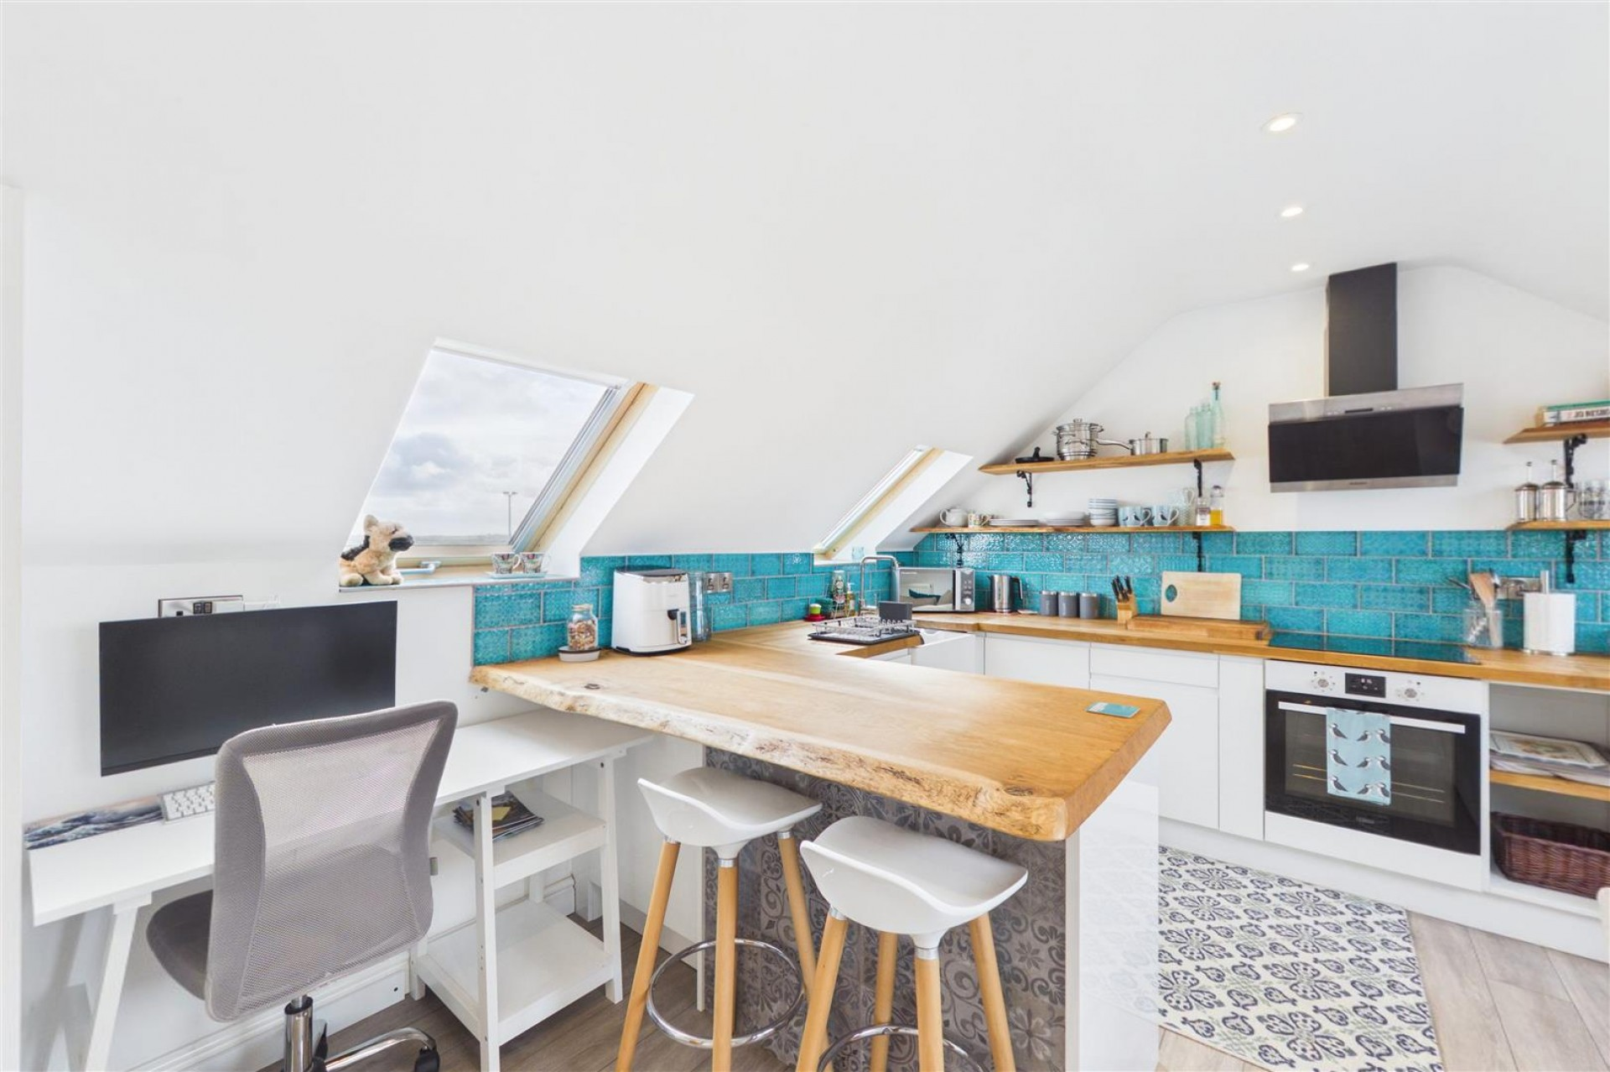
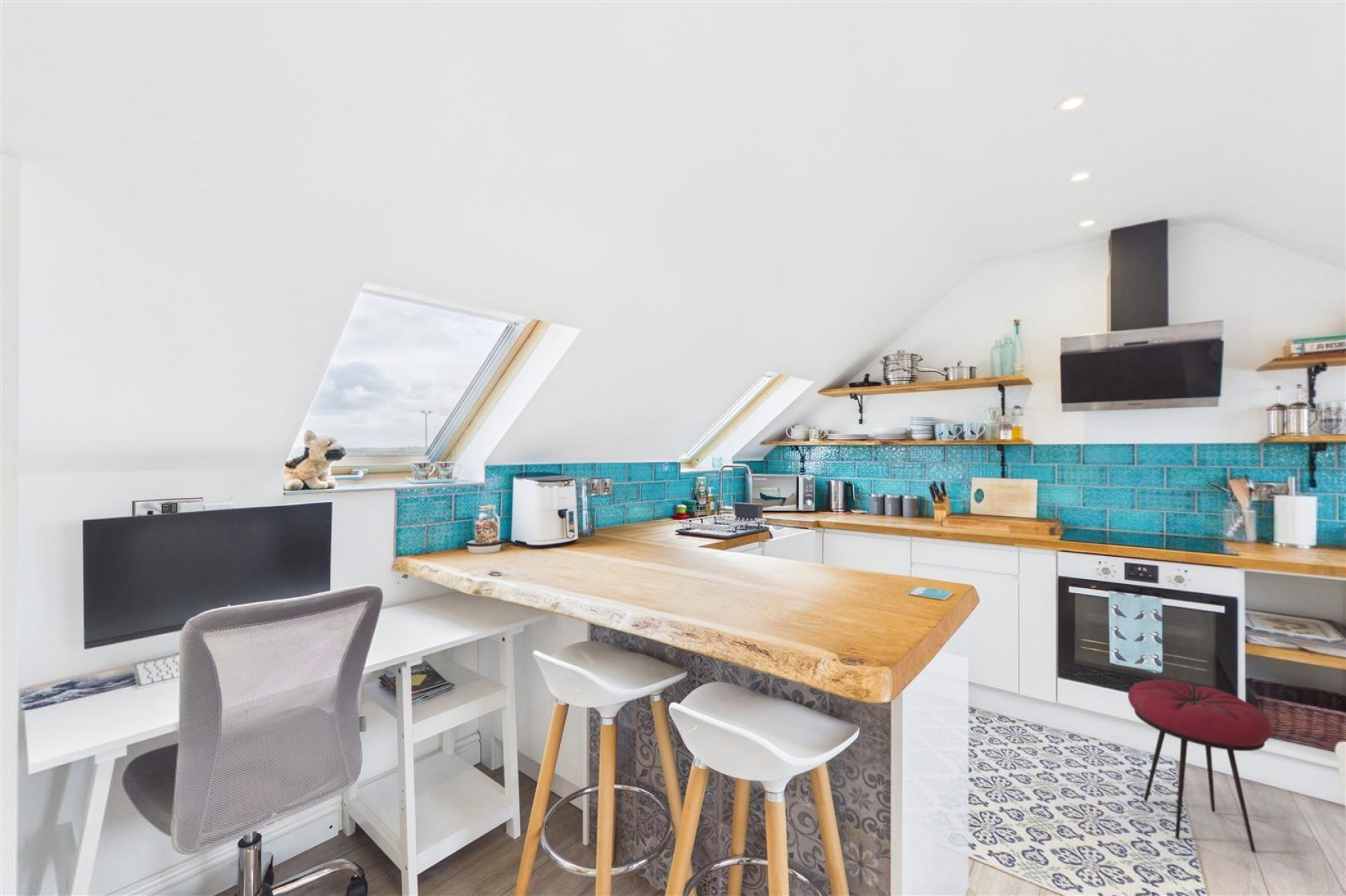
+ stool (1185, 759)
